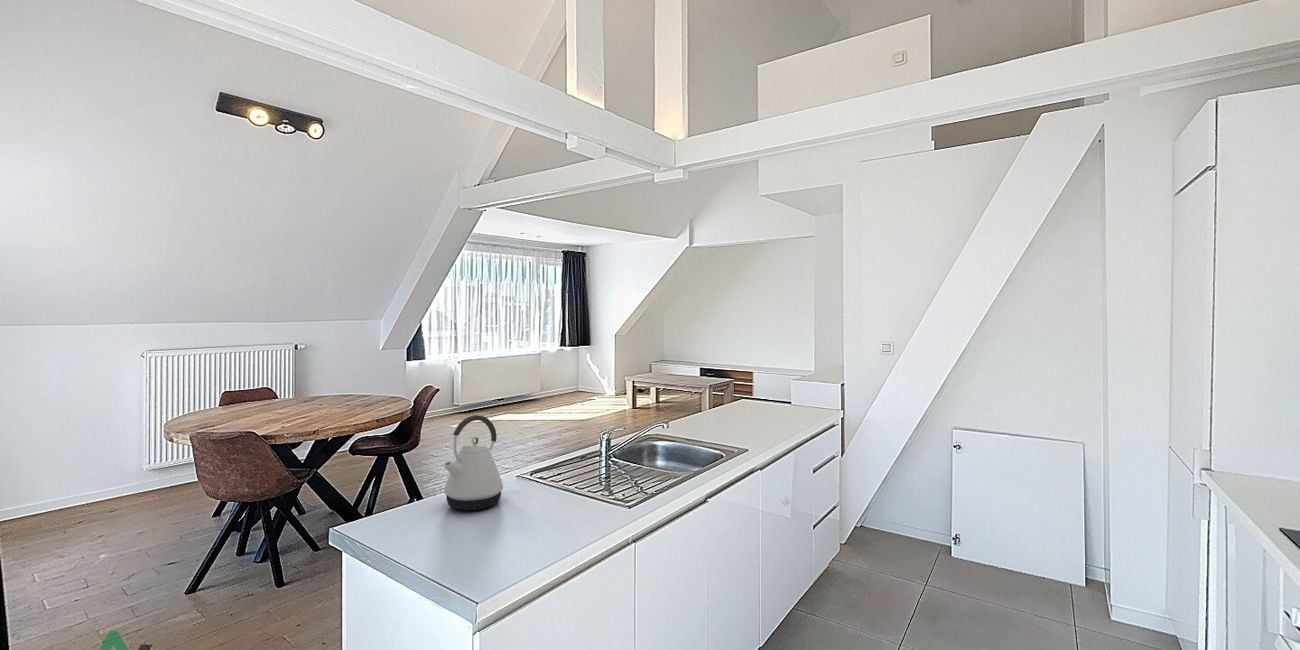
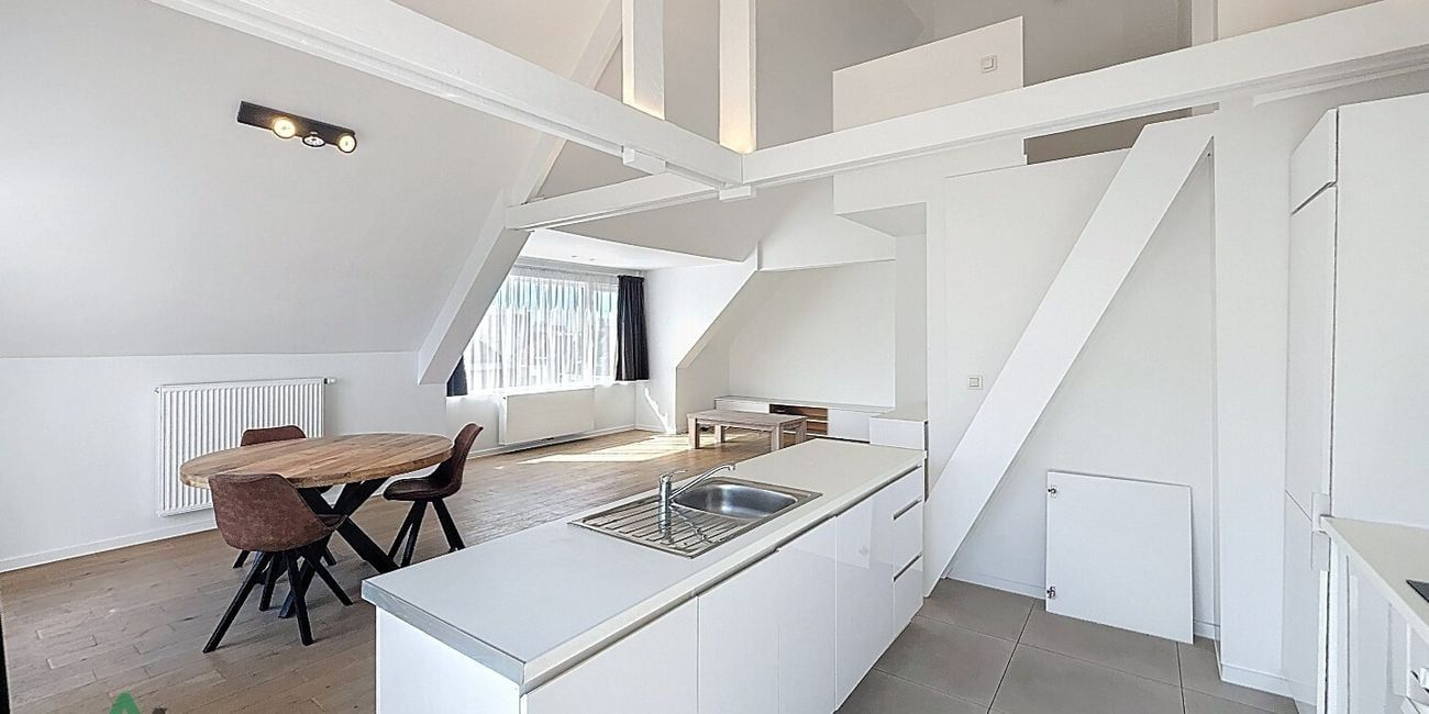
- kettle (472, 460)
